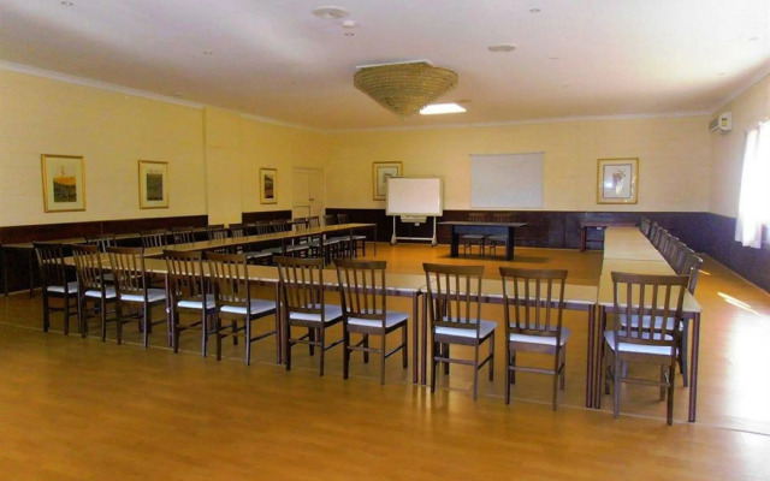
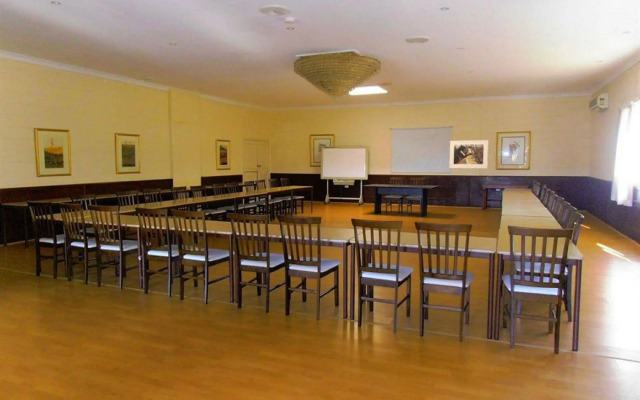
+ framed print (468, 154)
